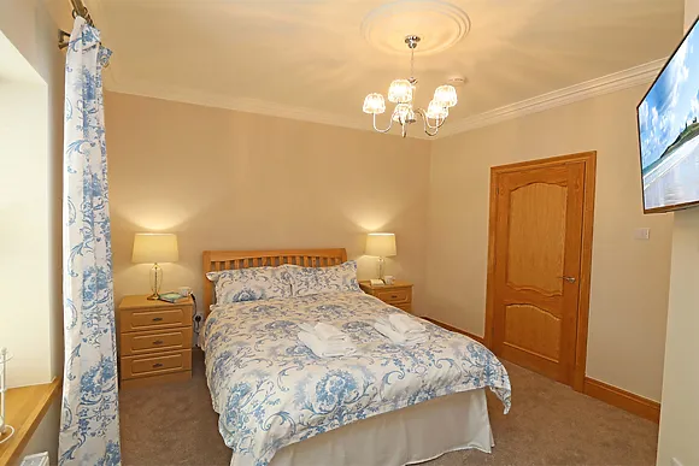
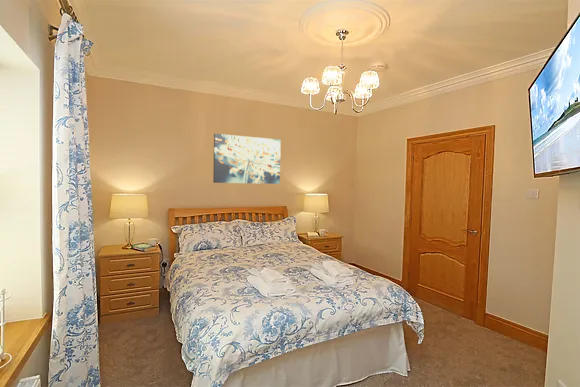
+ wall art (248, 160)
